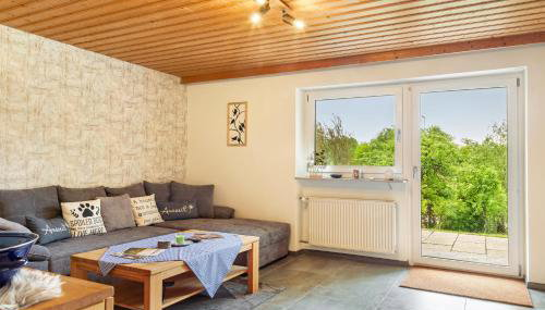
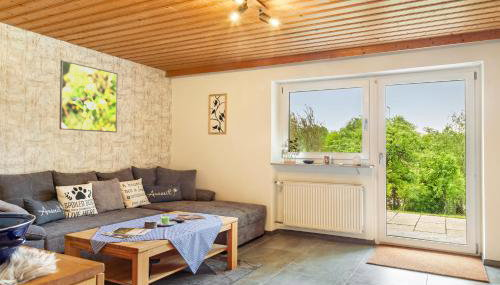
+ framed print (90, 99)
